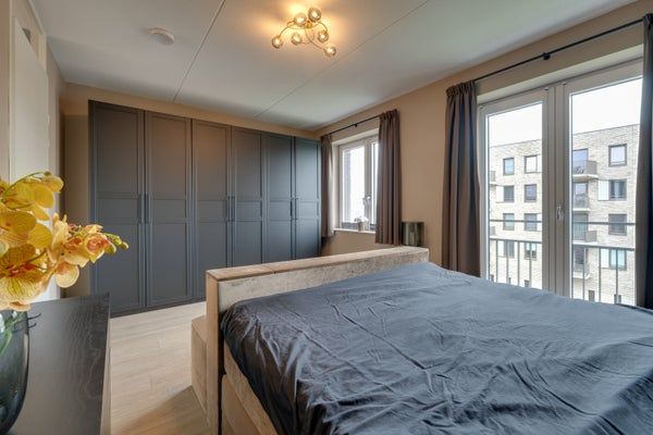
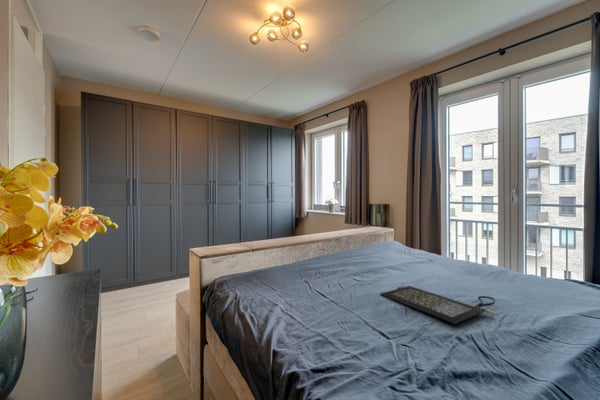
+ clutch bag (433, 302)
